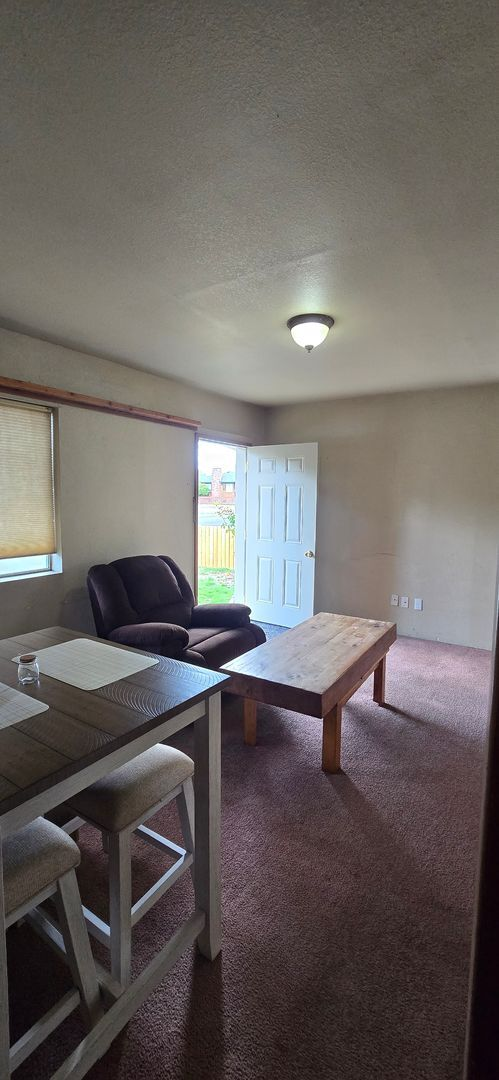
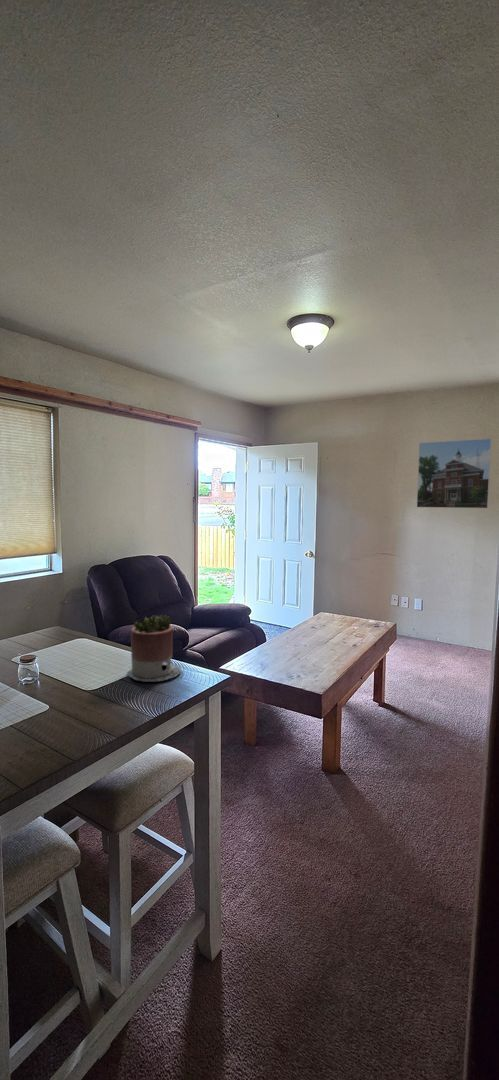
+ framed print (452, 474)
+ succulent planter (154, 643)
